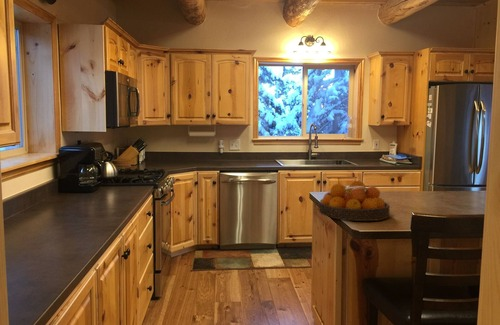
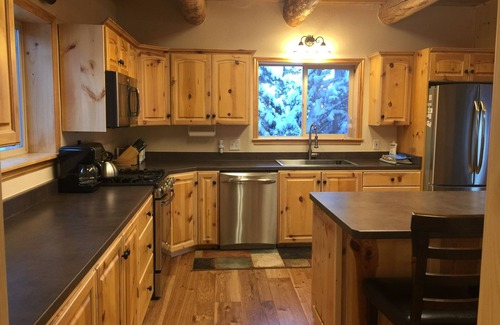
- fruit bowl (354, 198)
